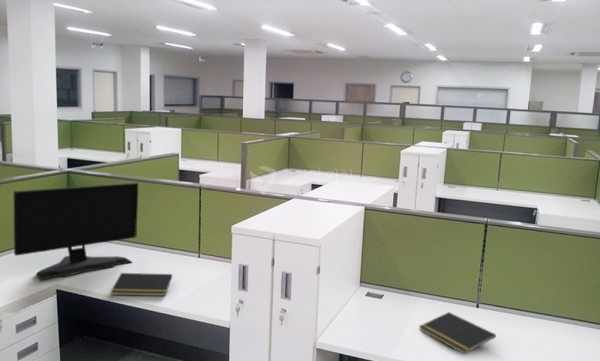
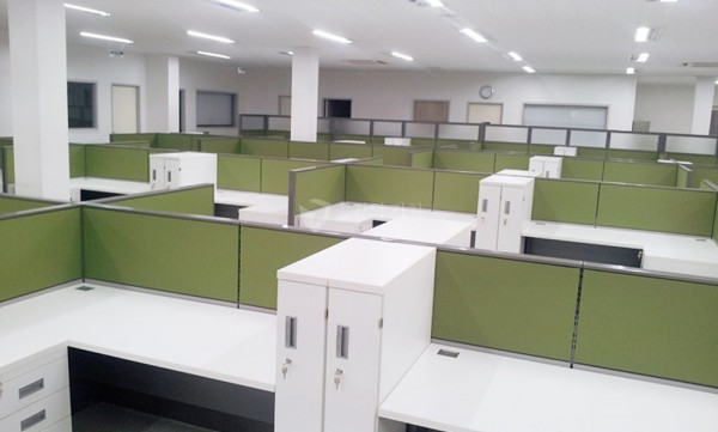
- computer monitor (78, 226)
- notepad (142, 284)
- notepad (456, 331)
